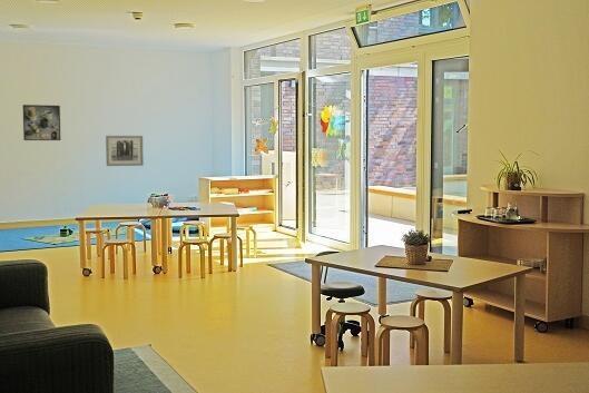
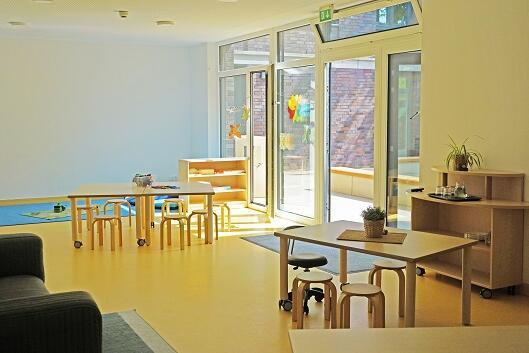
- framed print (41, 122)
- wall art (125, 150)
